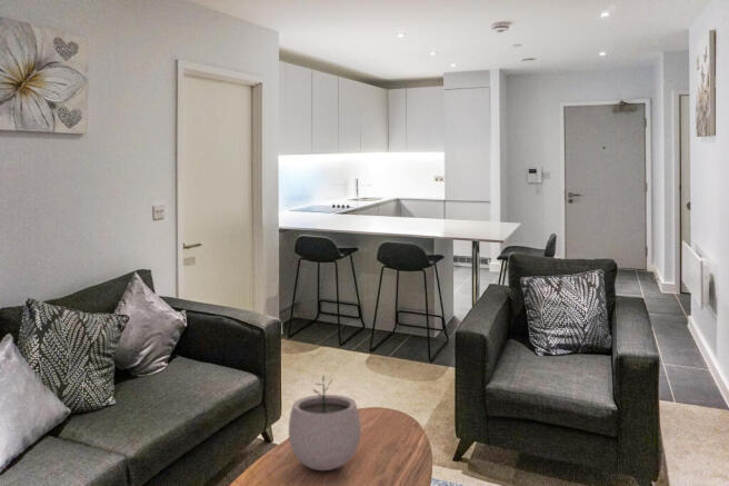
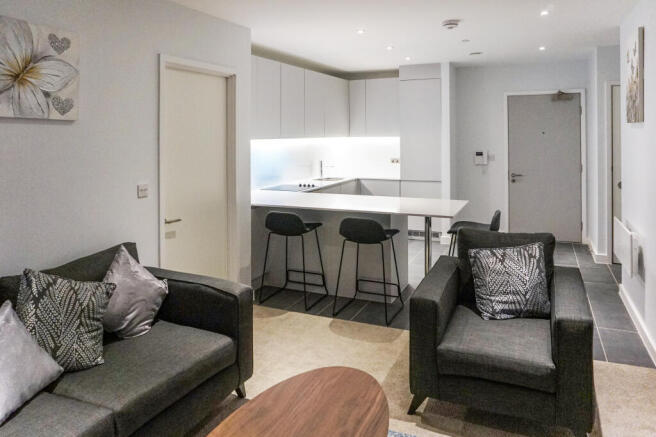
- plant pot (324, 420)
